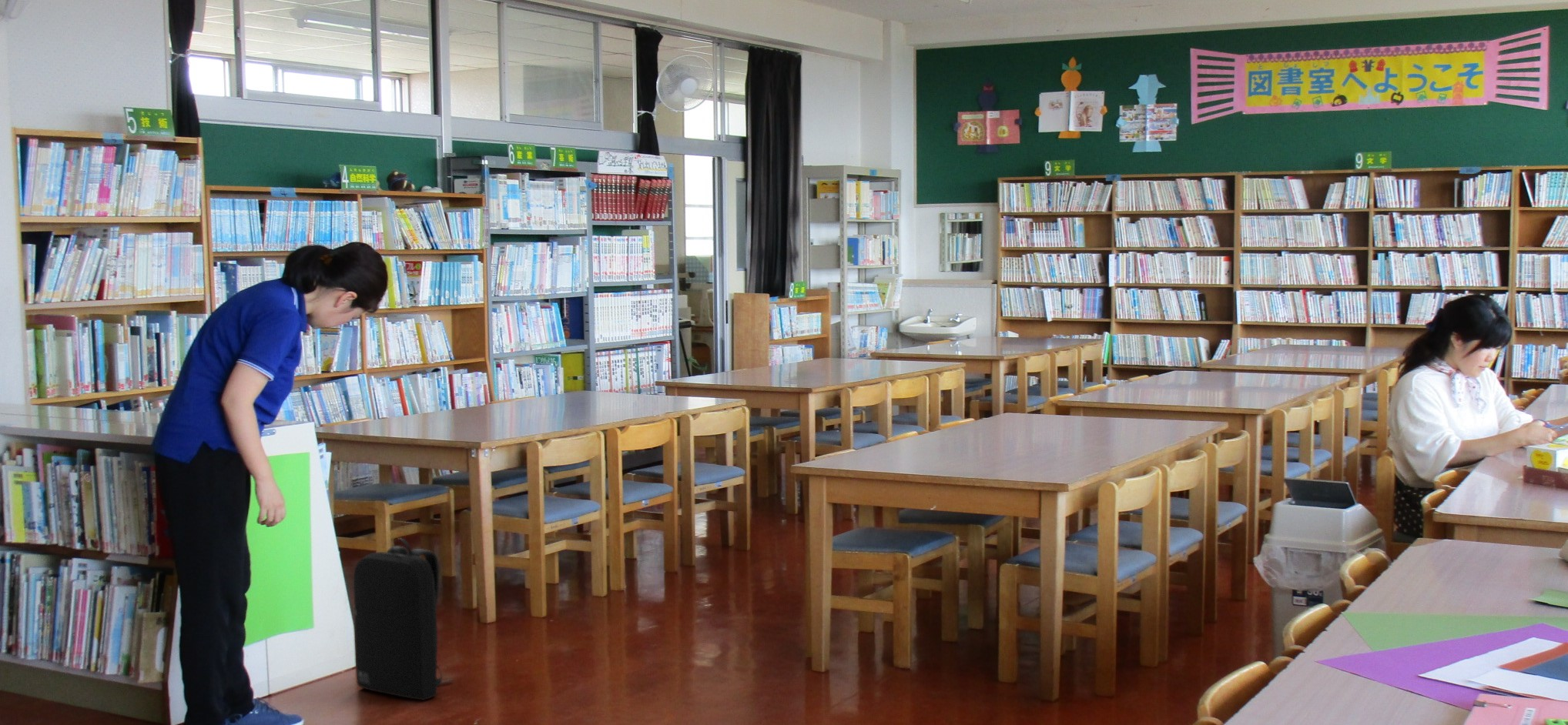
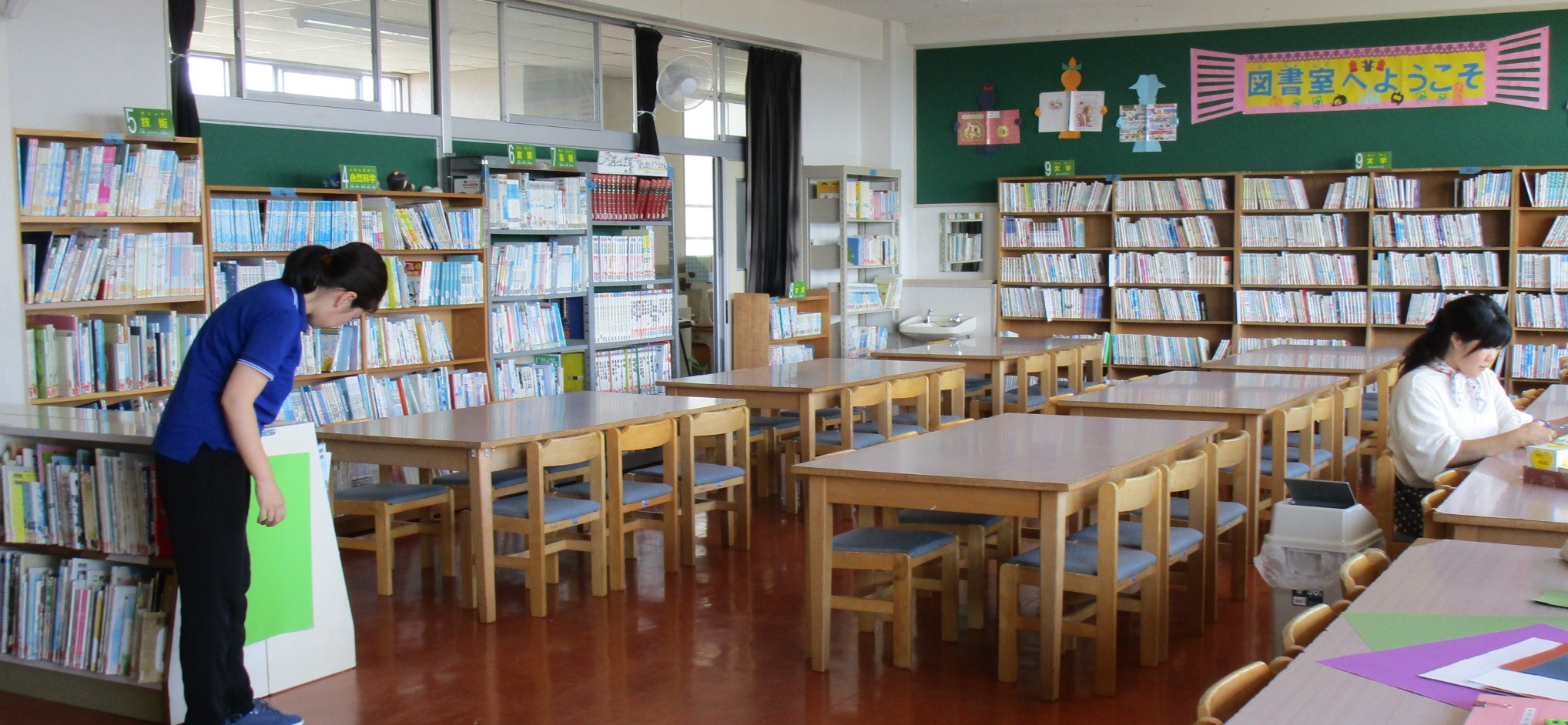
- backpack (407, 613)
